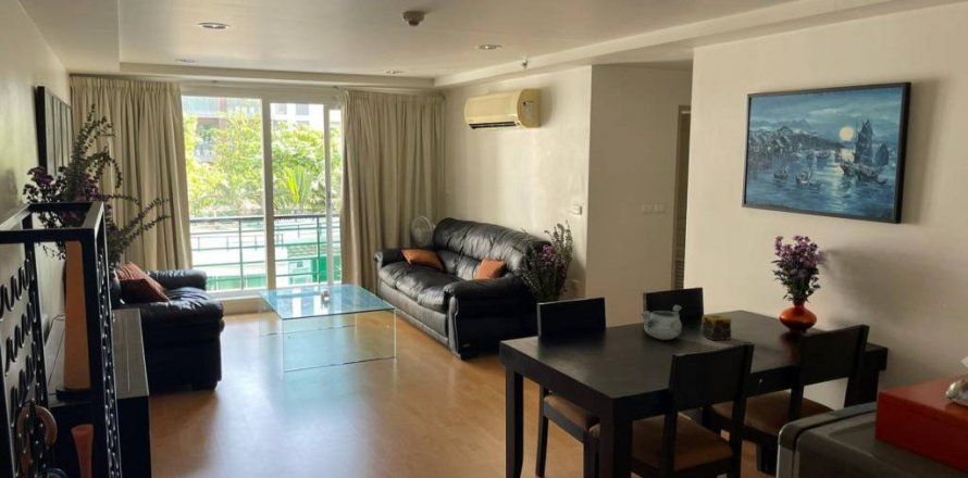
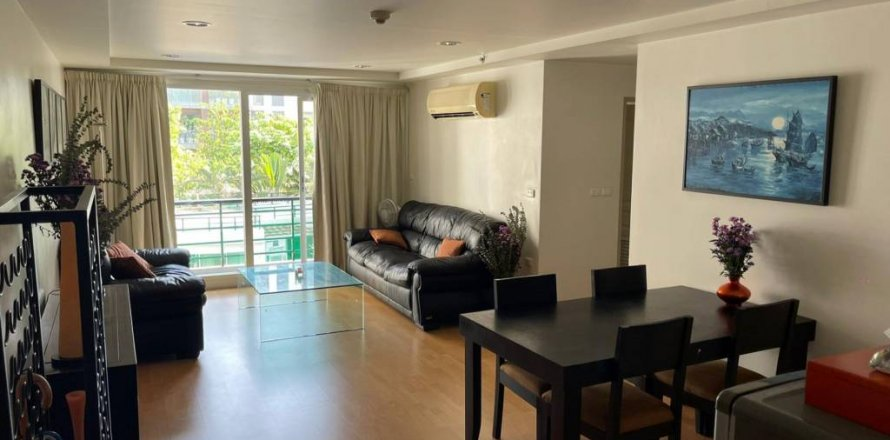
- decorative bowl (661, 323)
- candle (716, 327)
